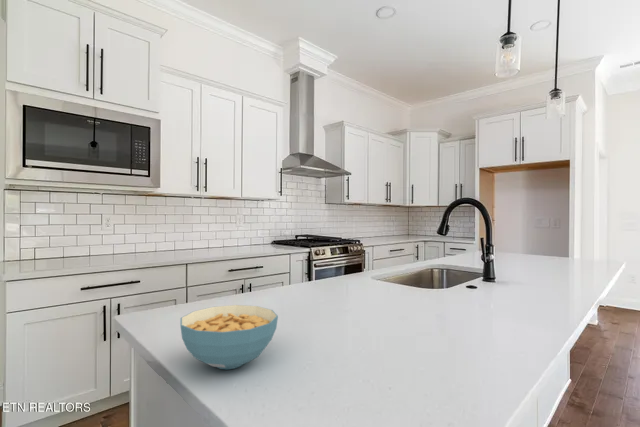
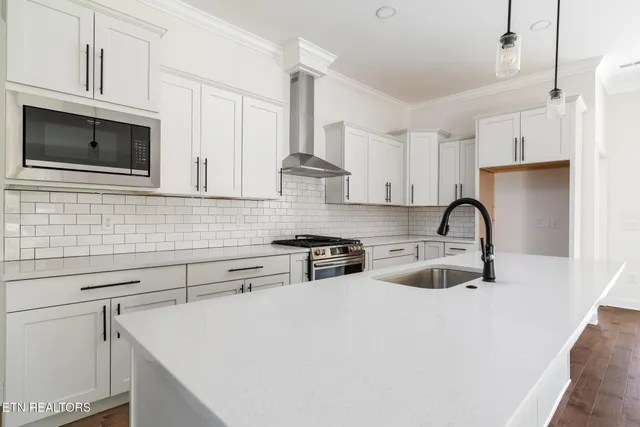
- cereal bowl (229, 340)
